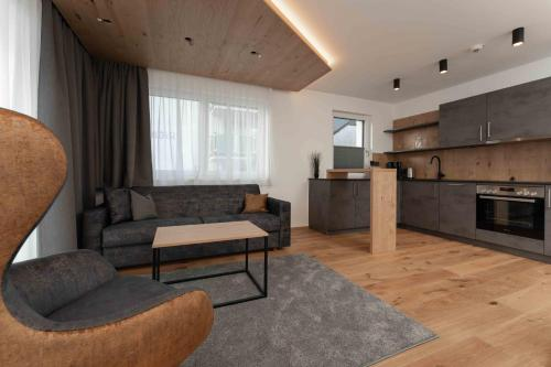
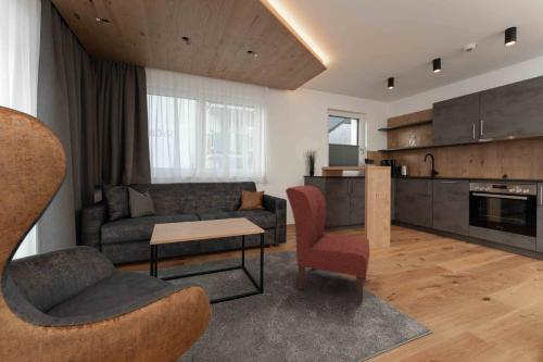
+ chair (329, 235)
